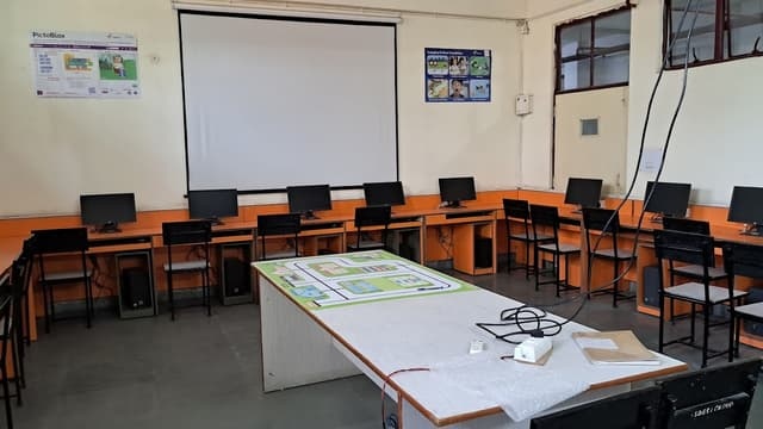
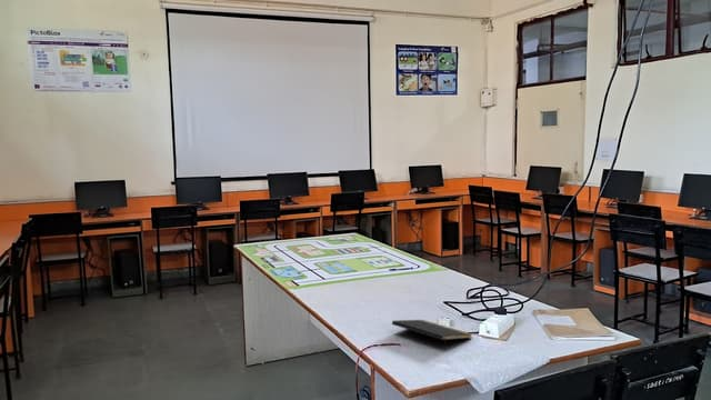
+ notepad (431, 329)
